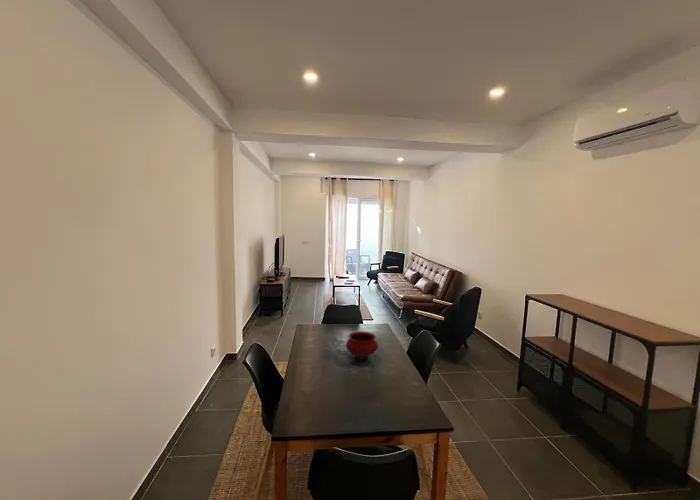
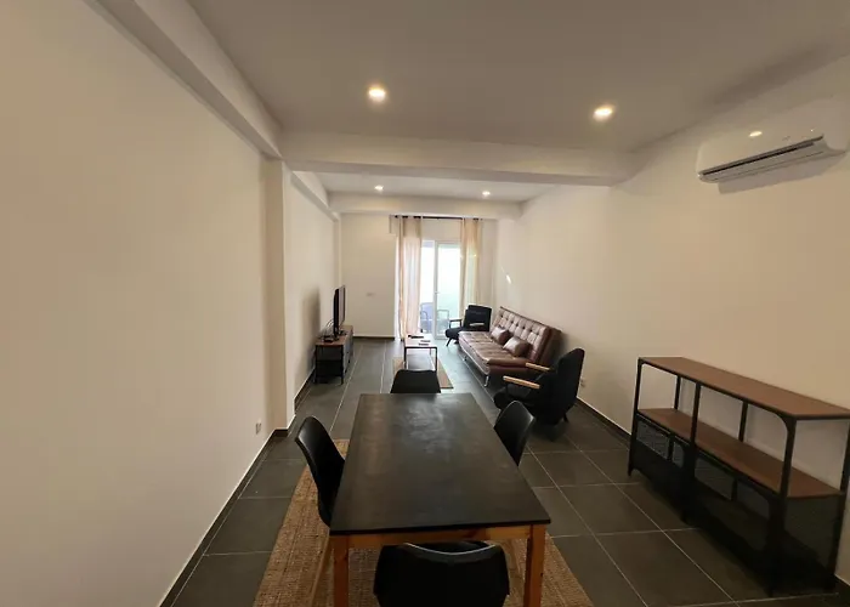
- bowl (361, 346)
